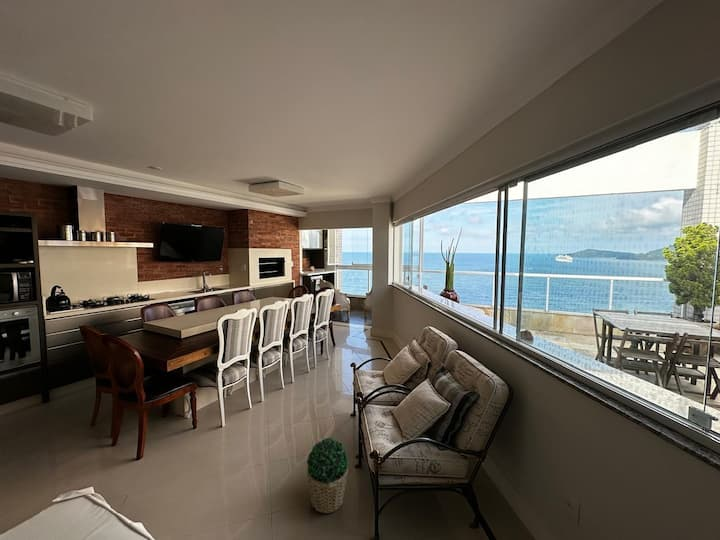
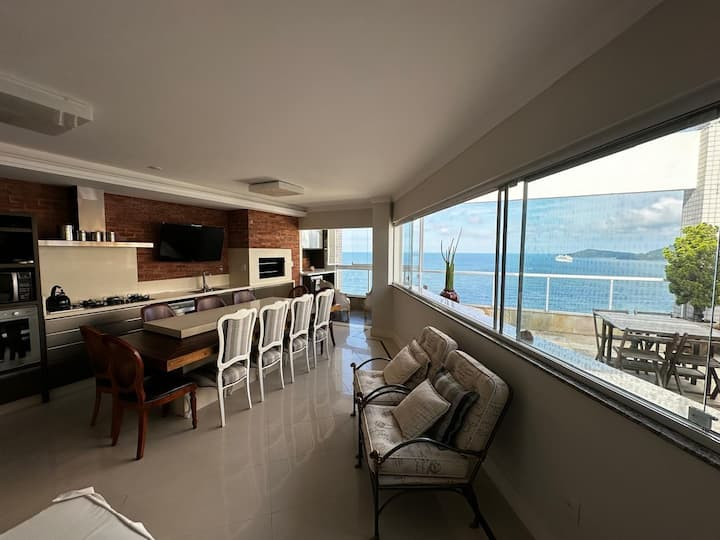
- potted plant (327, 471)
